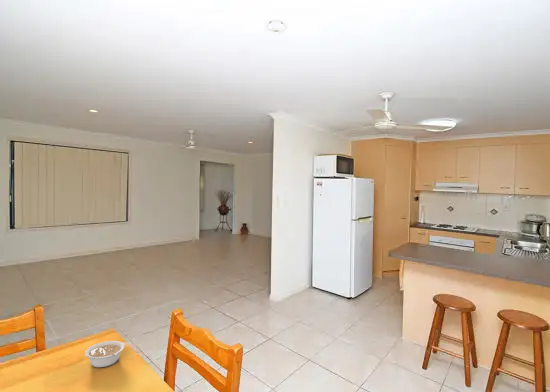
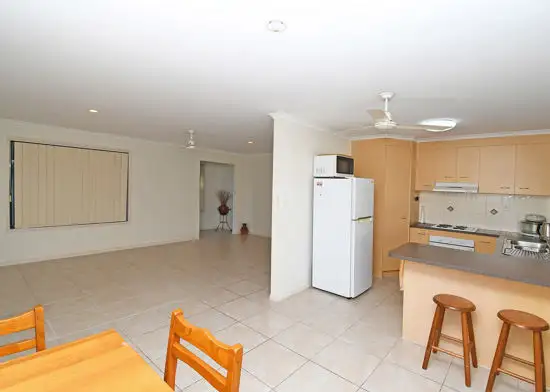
- legume (106, 353)
